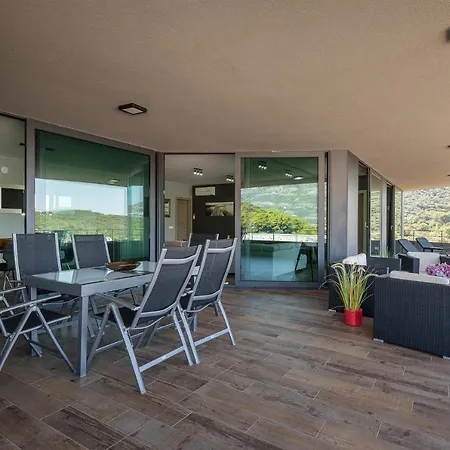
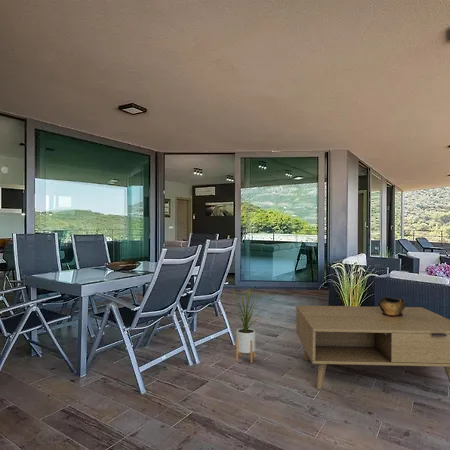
+ coffee table (374, 346)
+ house plant (244, 321)
+ decorative bowl (392, 305)
